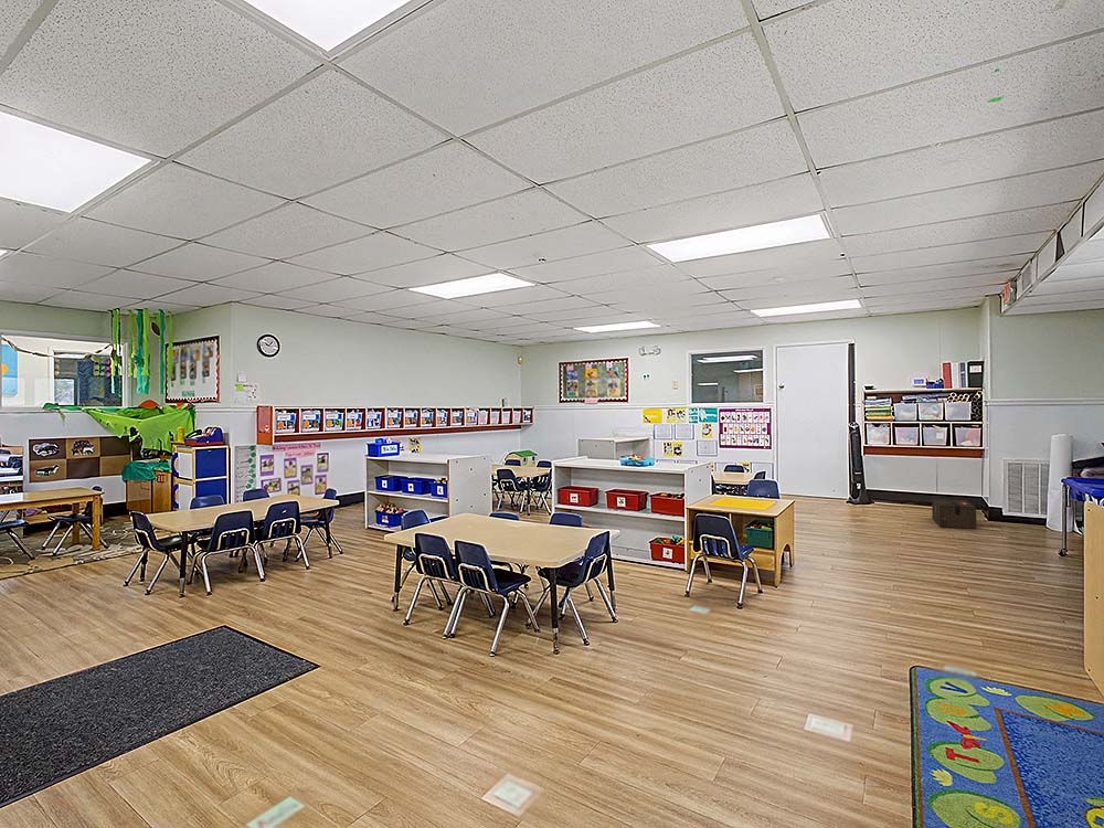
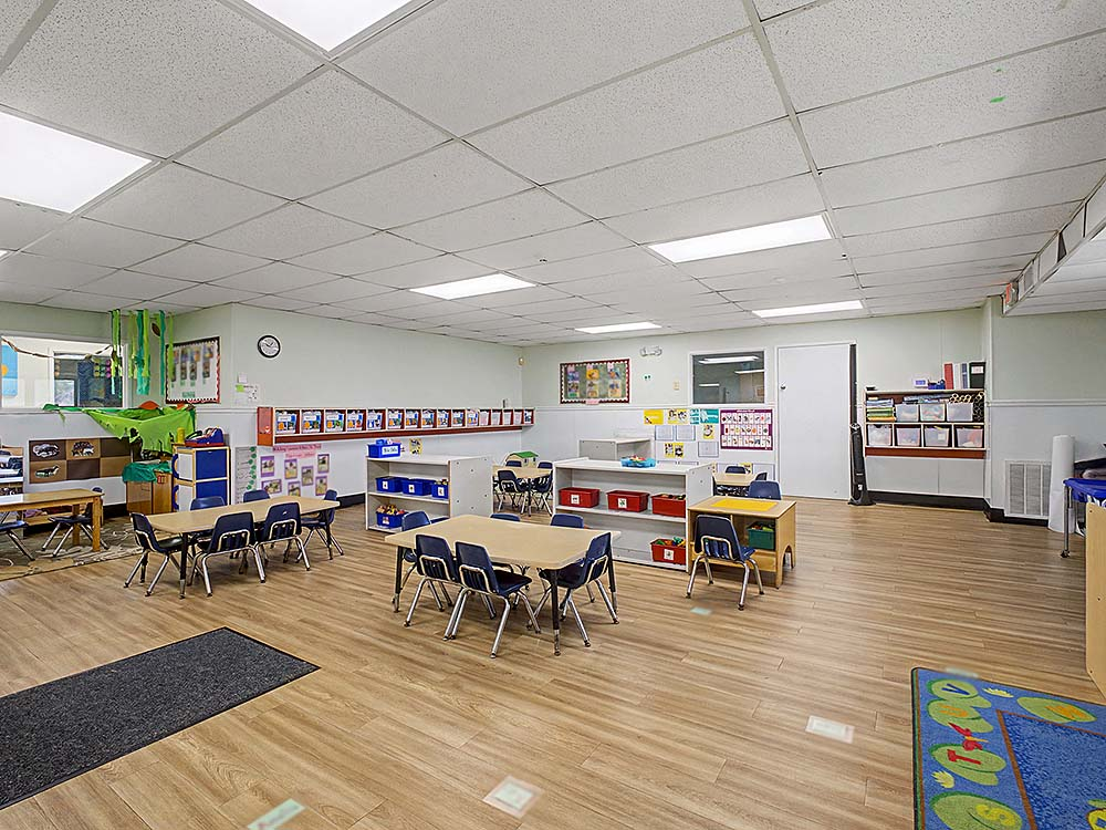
- cardboard box (953, 512)
